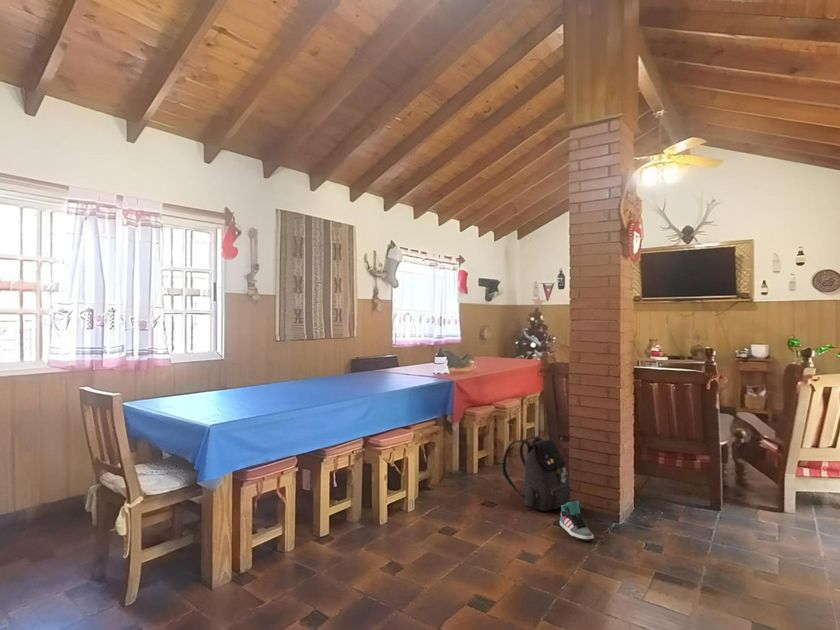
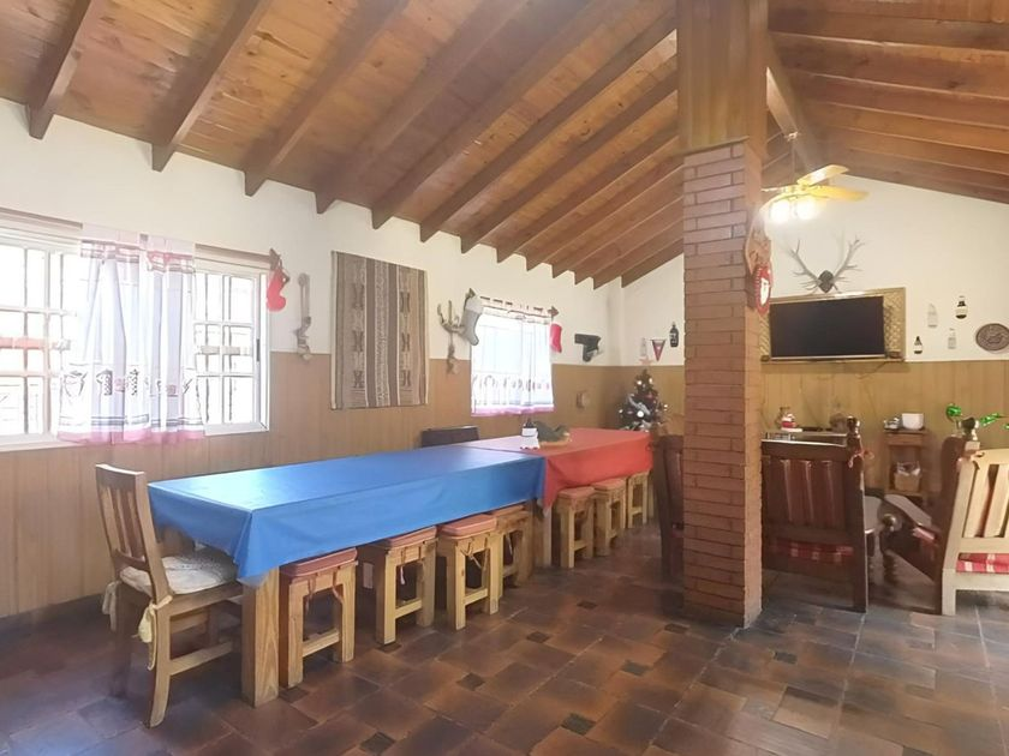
- sneaker (576, 517)
- backpack (538, 468)
